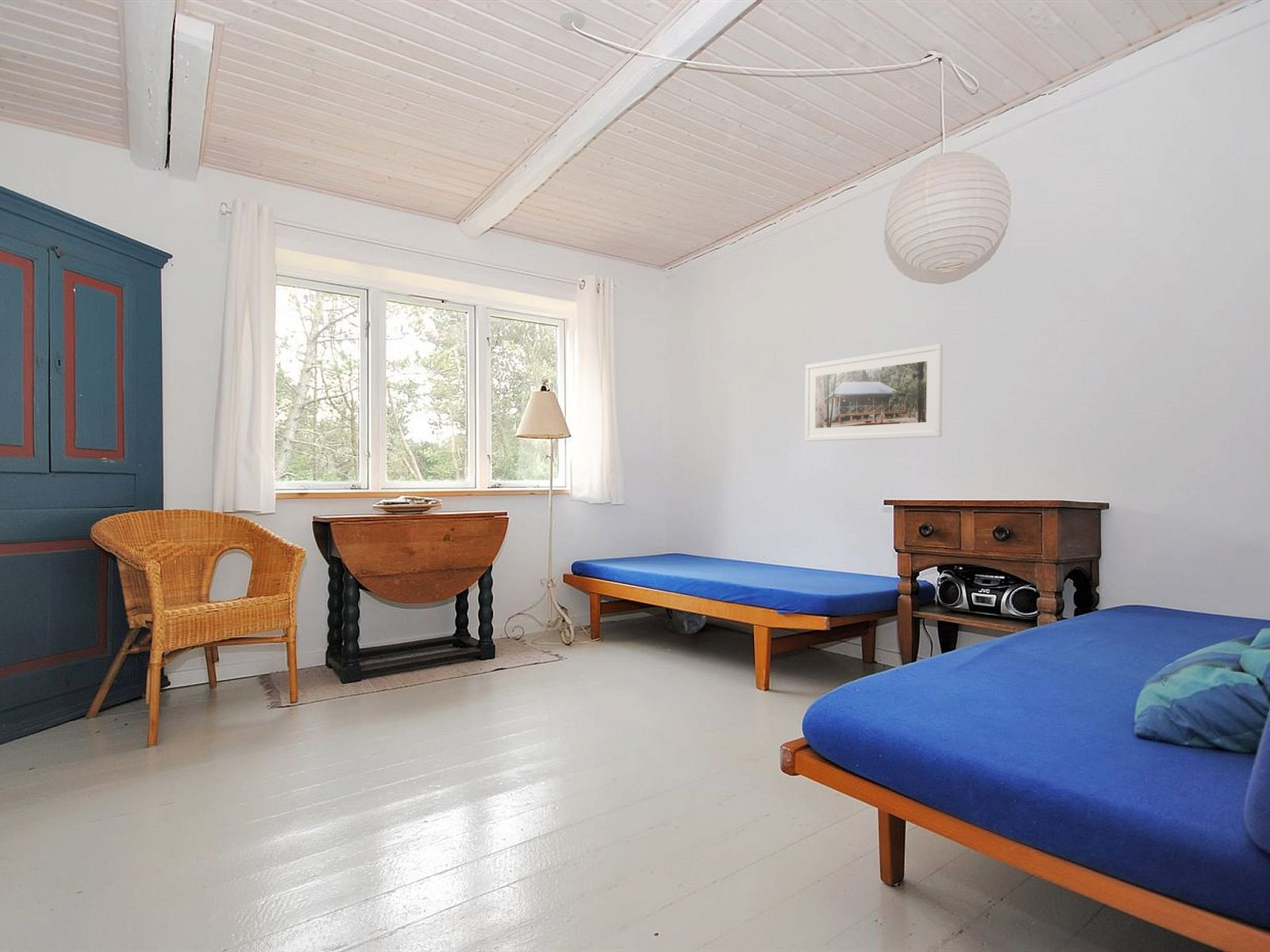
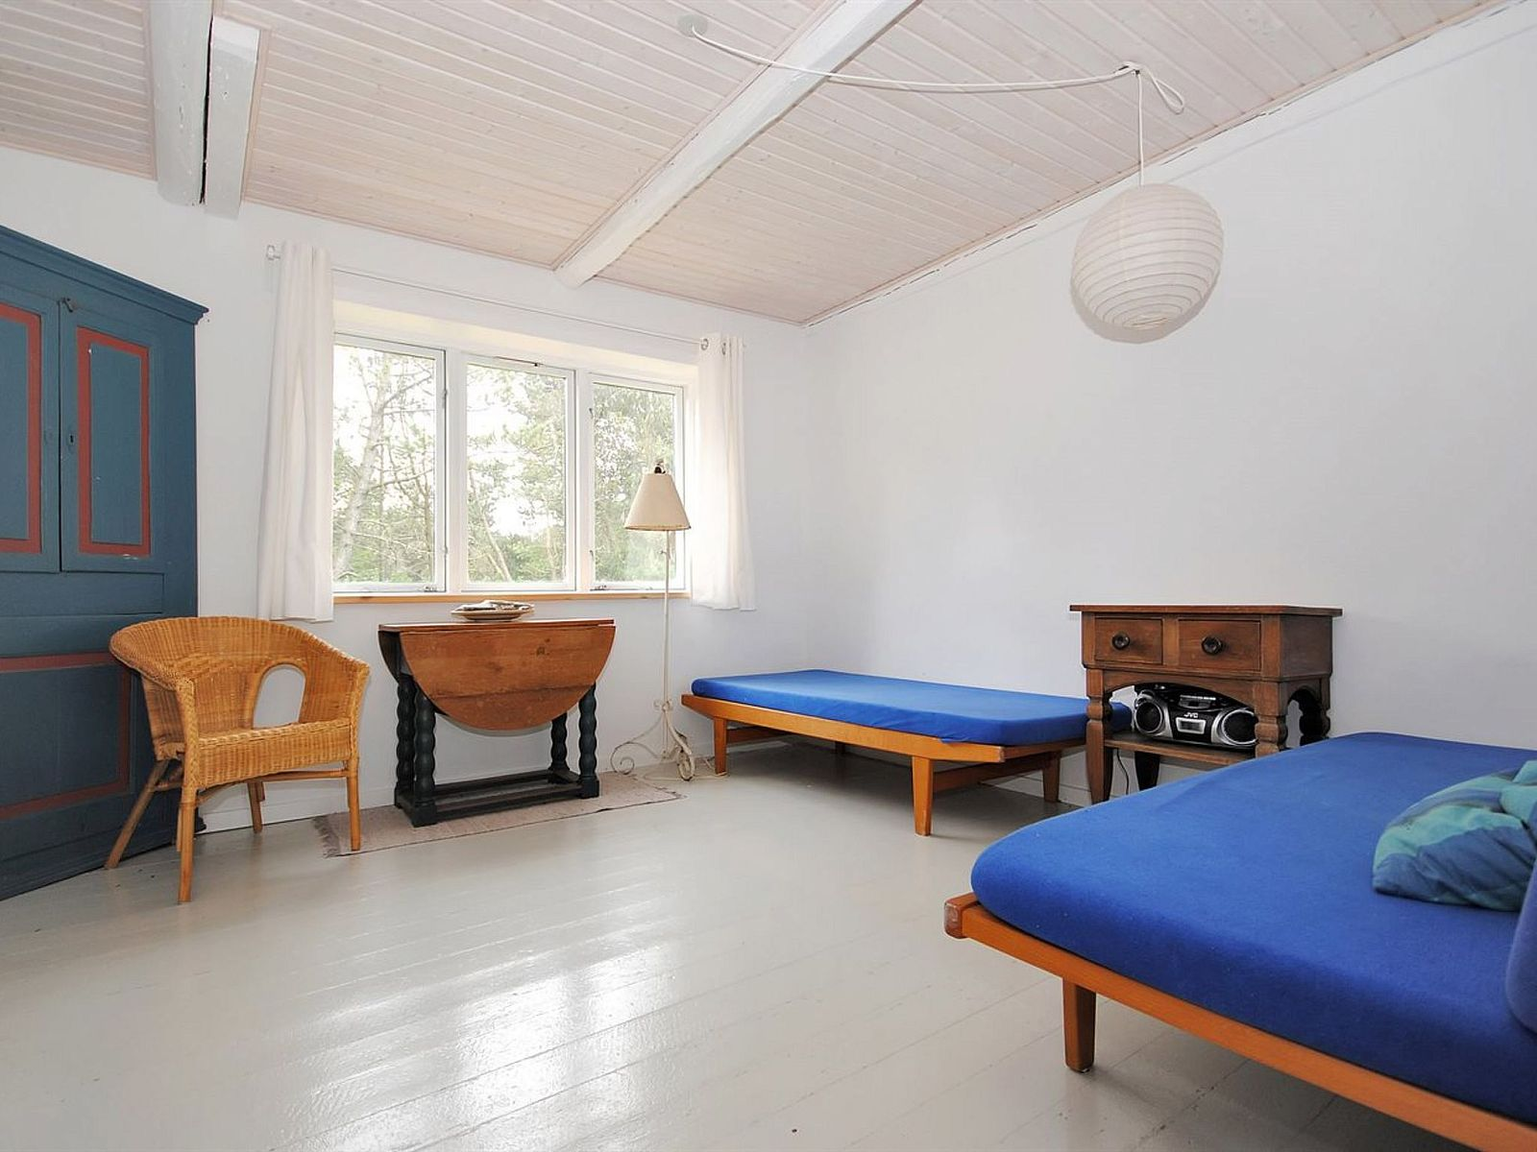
- backpack (684, 612)
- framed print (867, 397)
